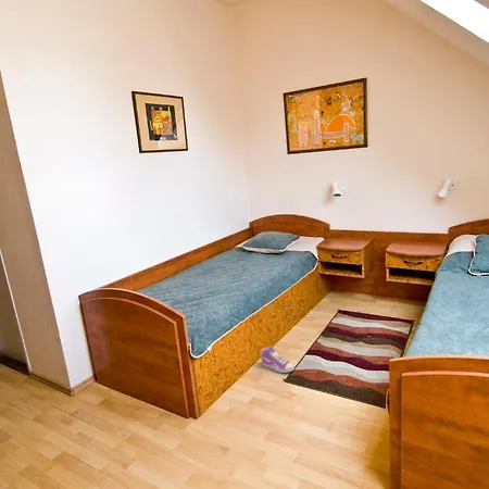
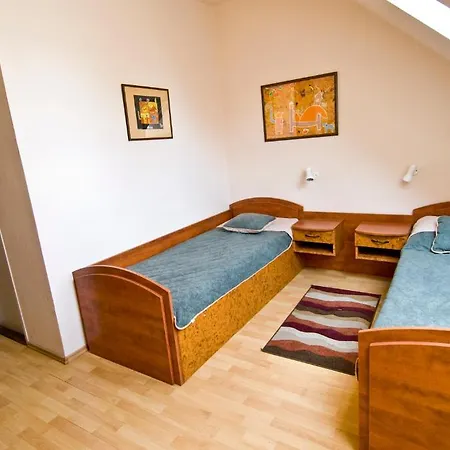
- sneaker (276, 358)
